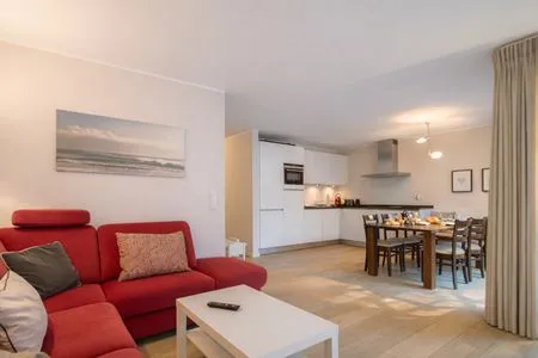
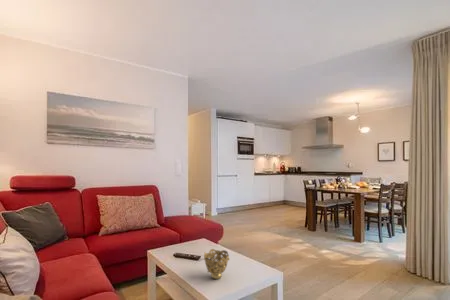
+ decorative bowl (216, 265)
